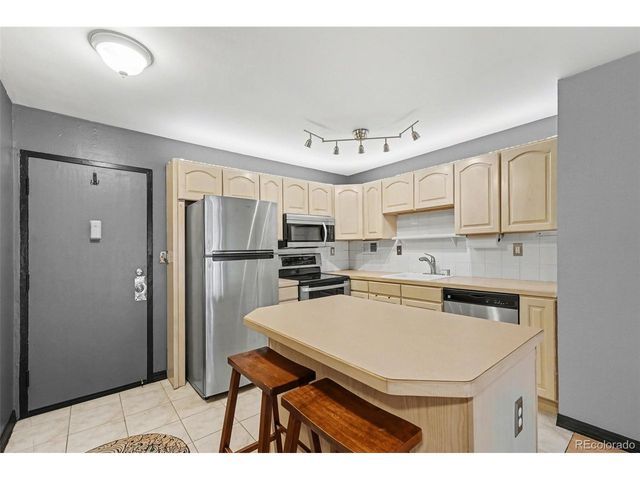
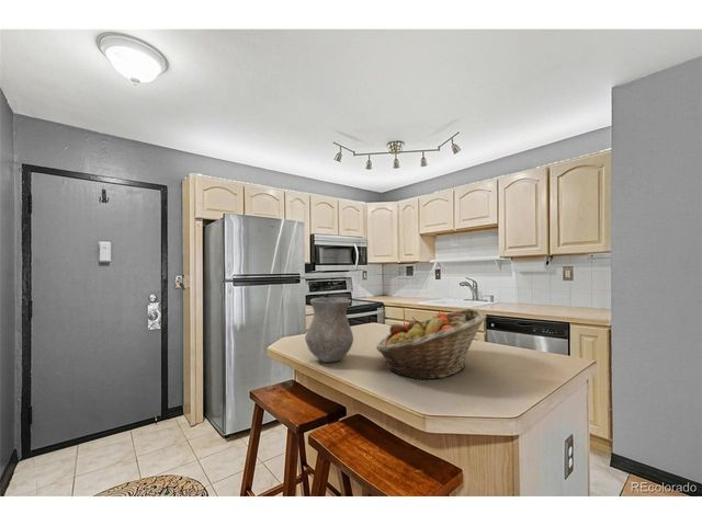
+ vase (329, 329)
+ fruit basket (430, 338)
